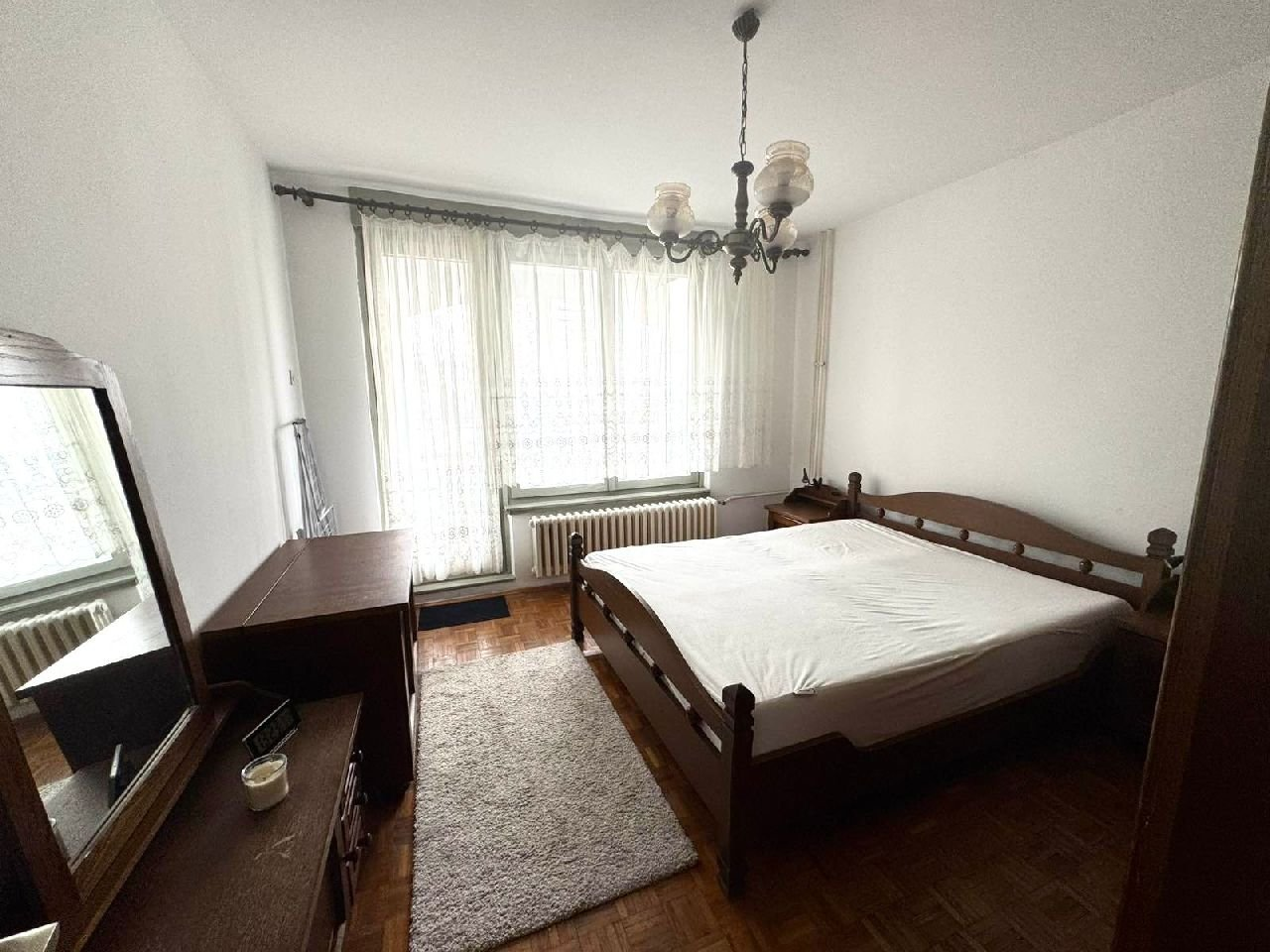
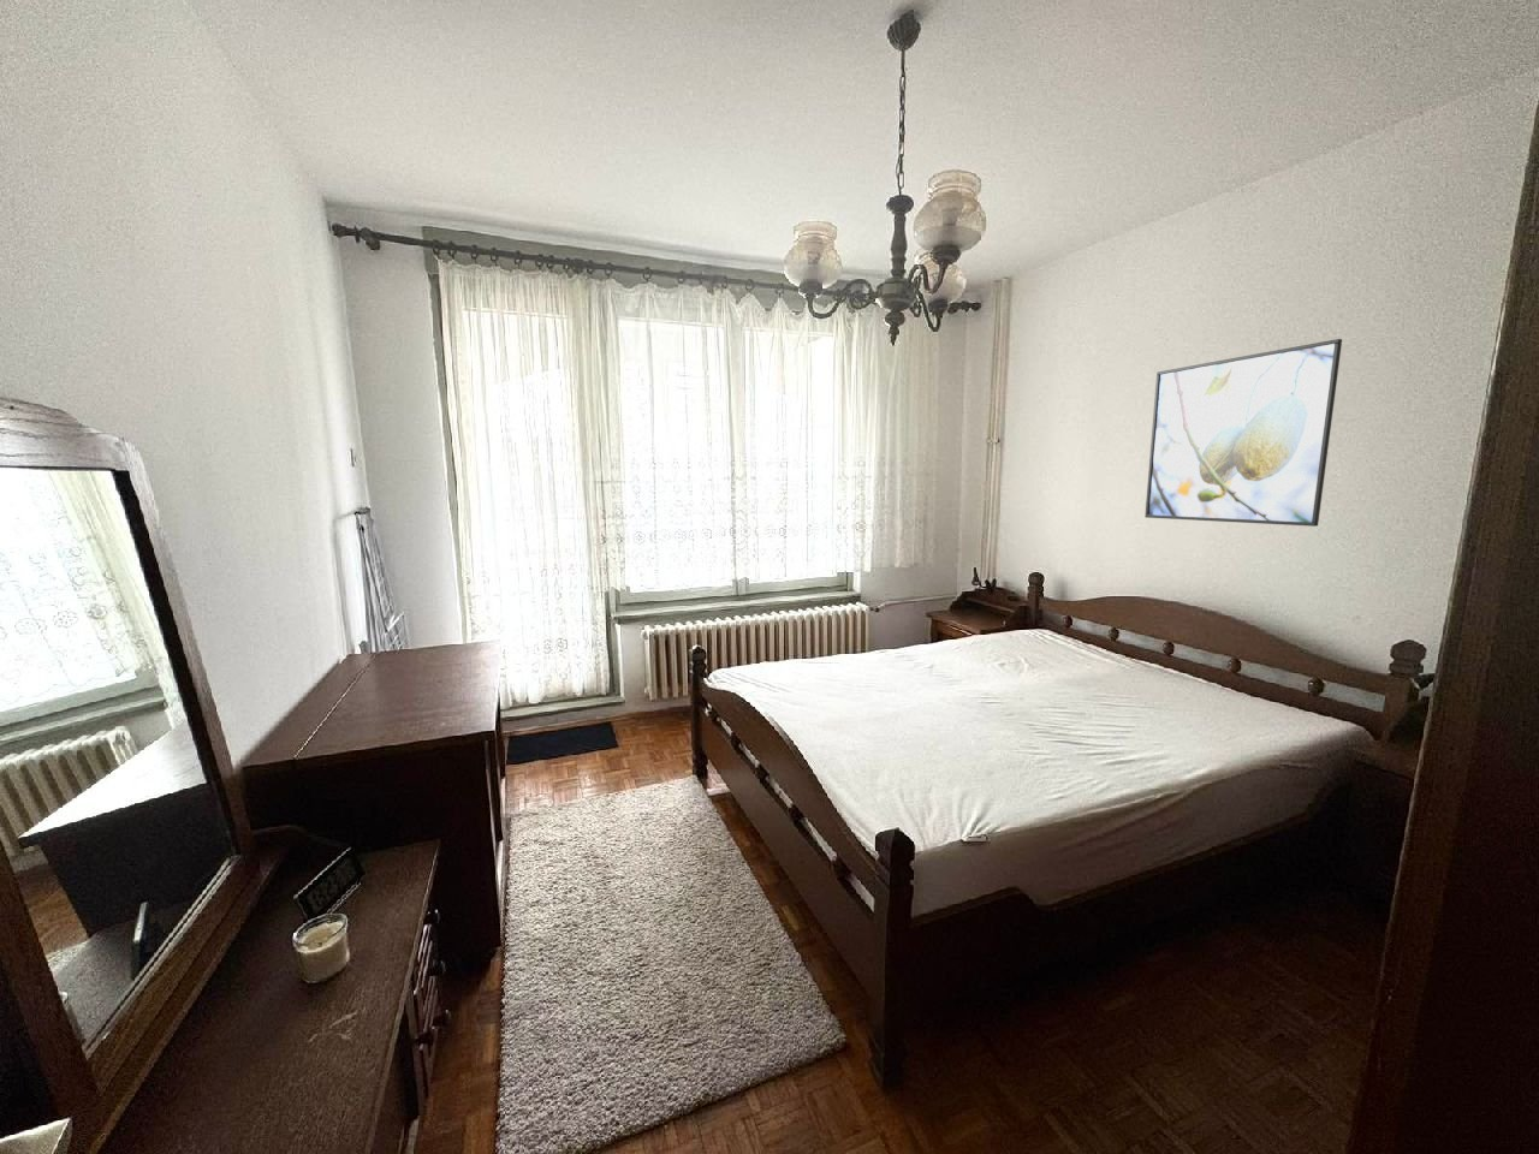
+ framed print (1229, 441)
